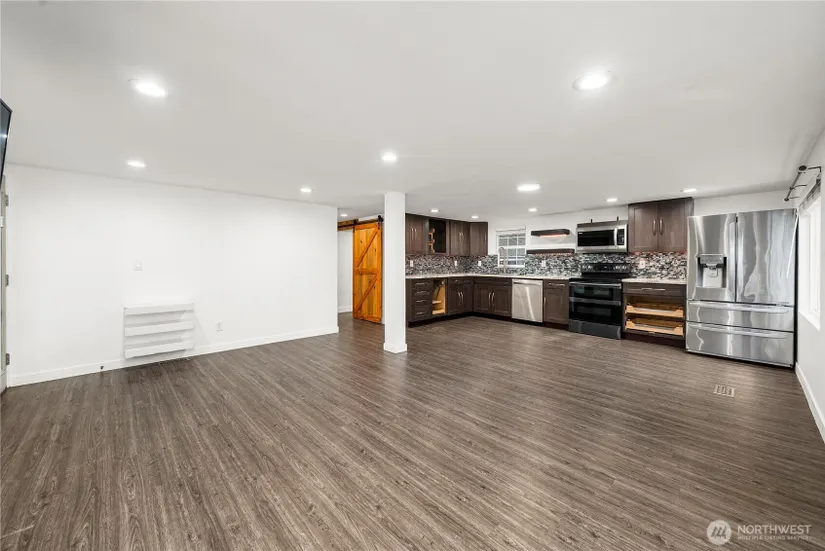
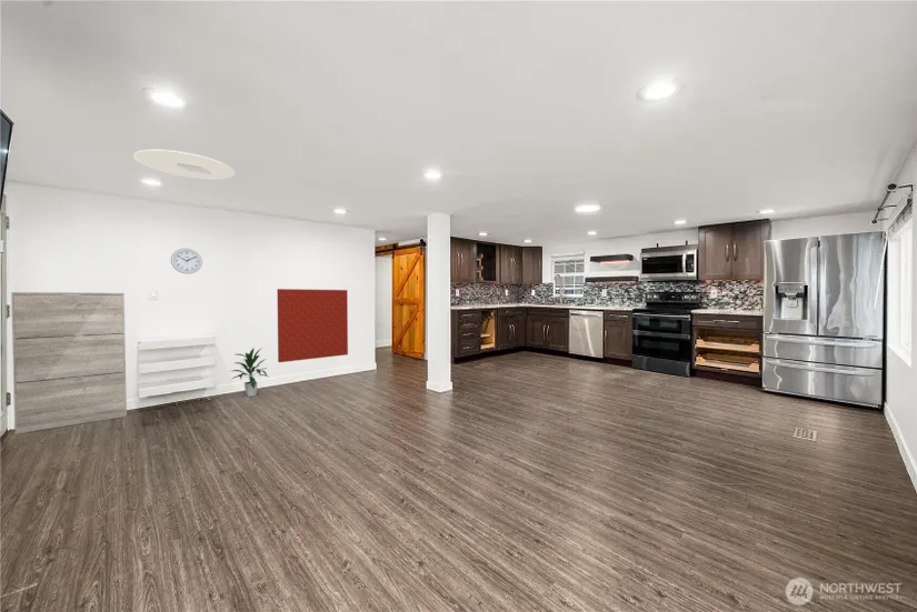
+ indoor plant (250, 371)
+ cabinet (73, 357)
+ wall panel (315, 323)
+ ceiling light (187, 162)
+ wall clock (187, 261)
